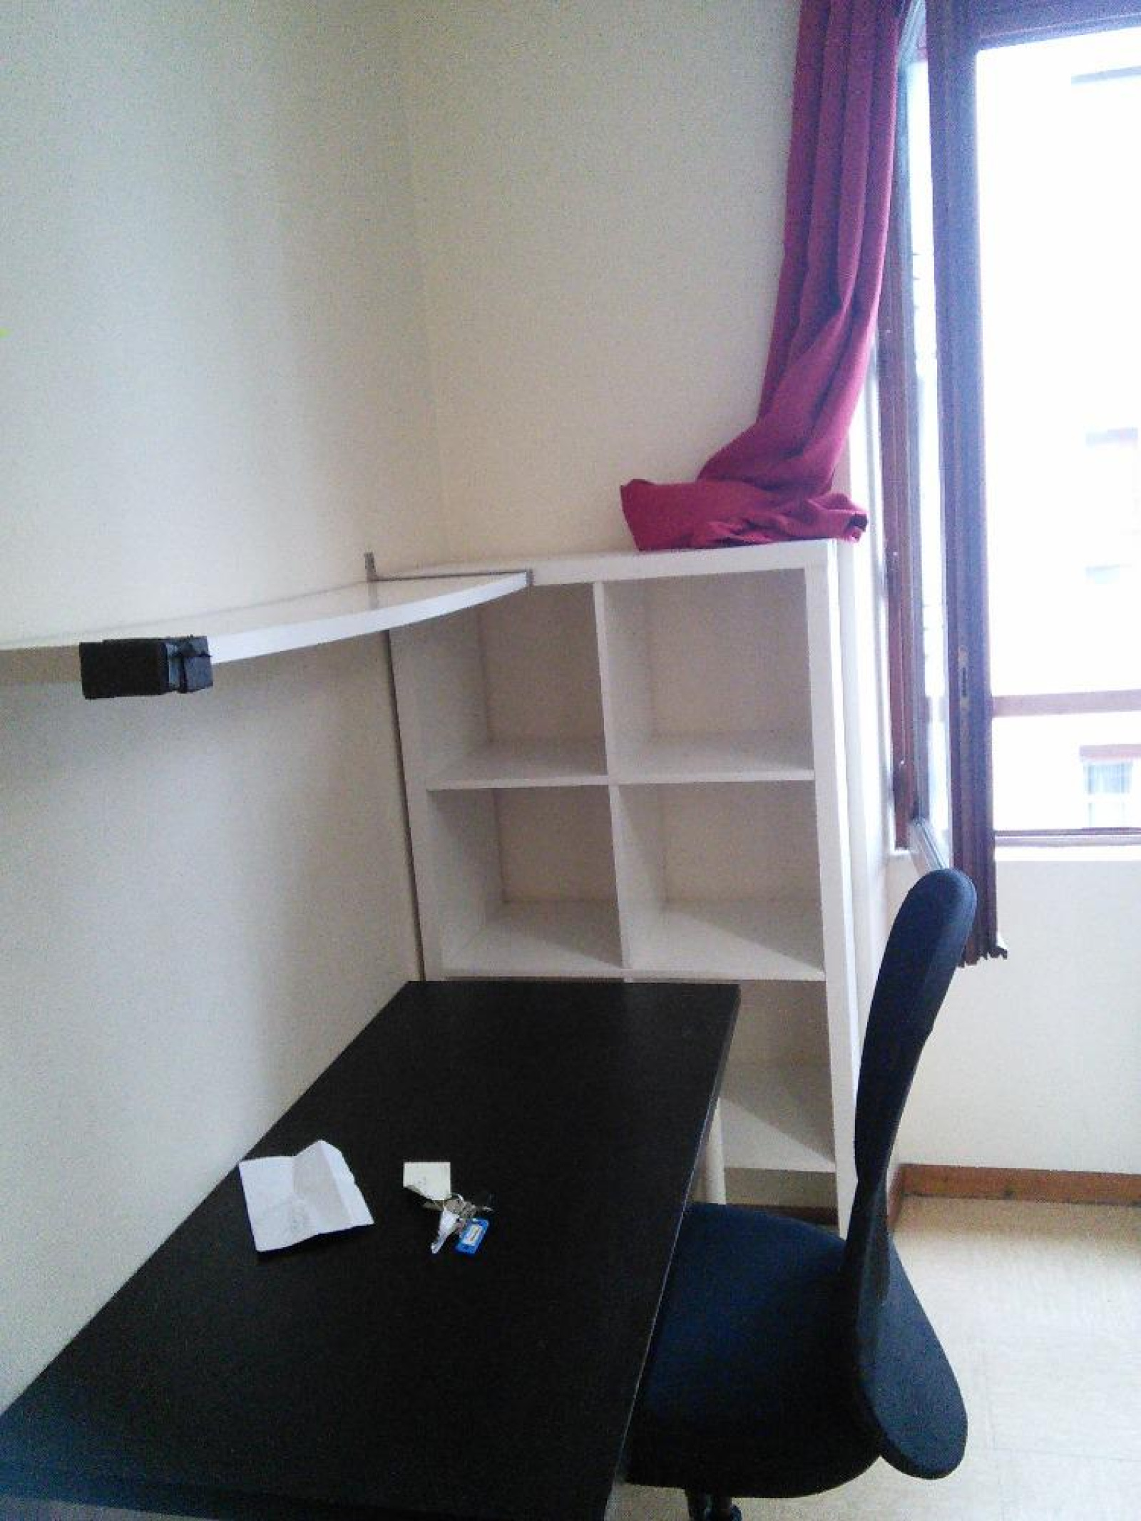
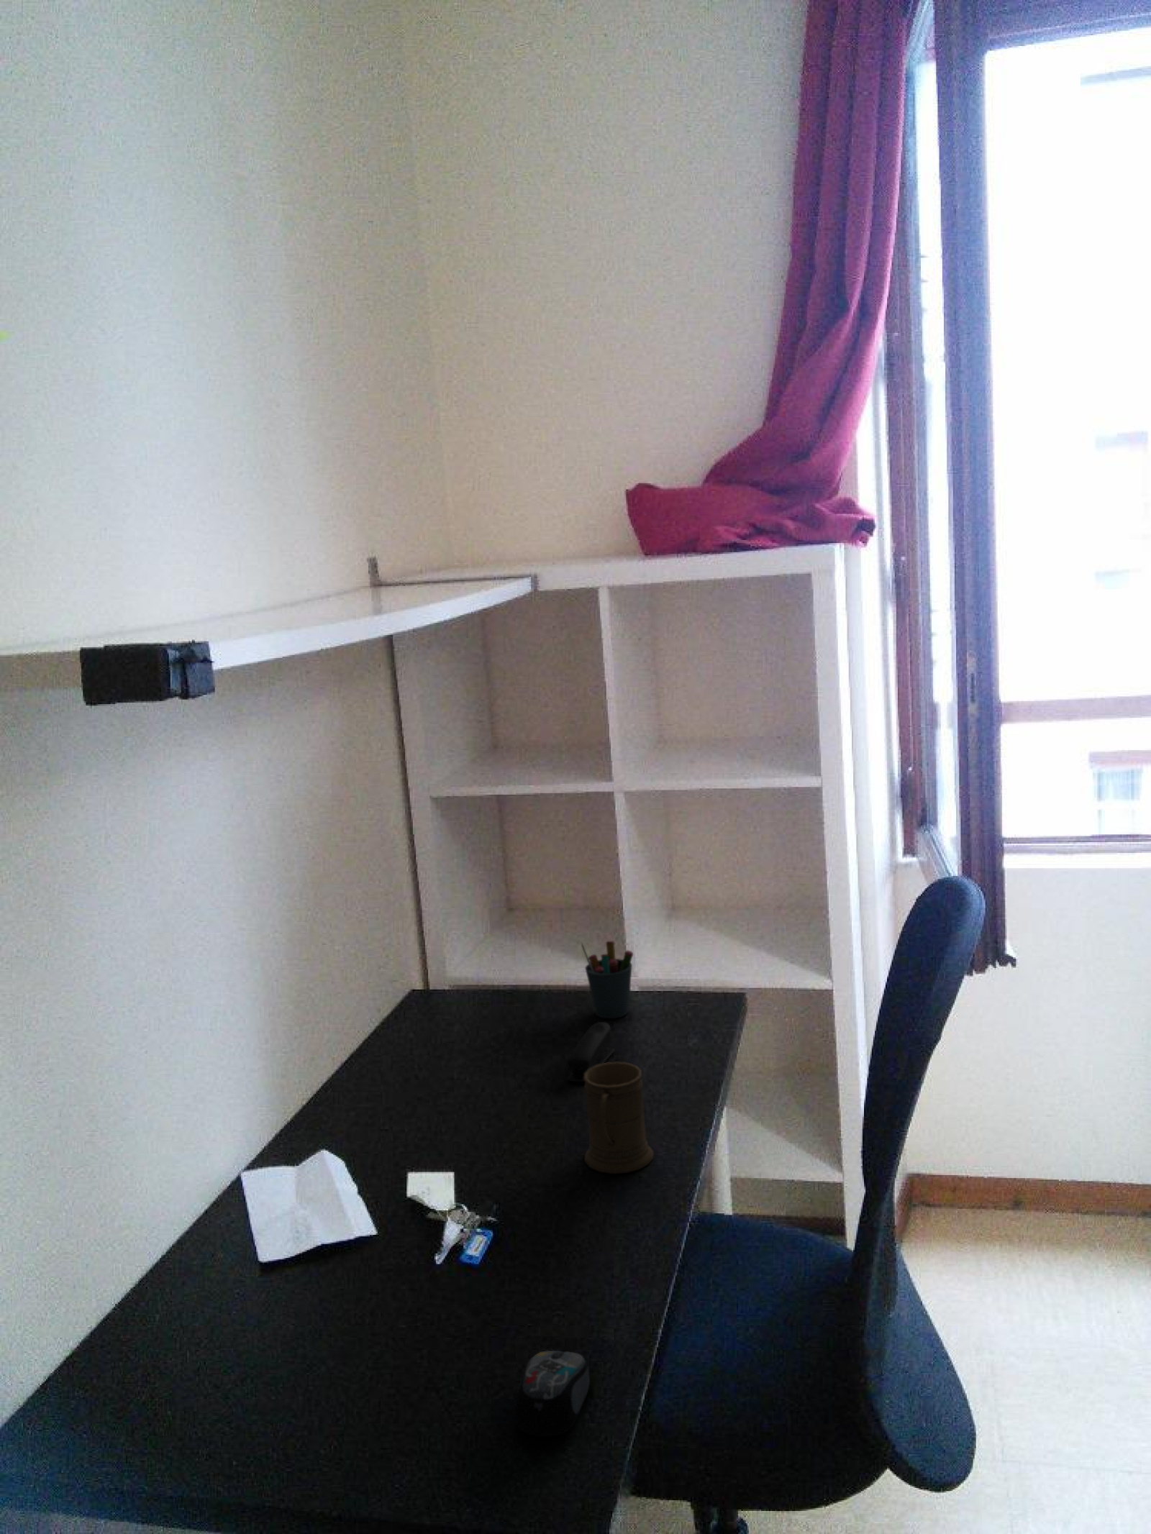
+ mug (614, 1121)
+ pen holder (609, 977)
+ computer mouse (550, 1384)
+ stapler (590, 1050)
